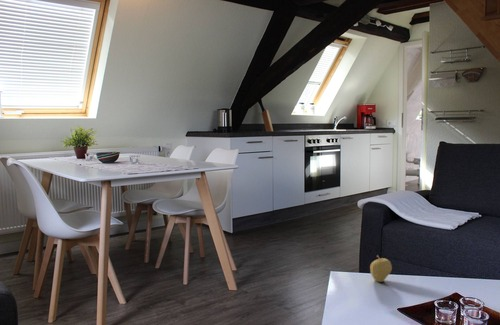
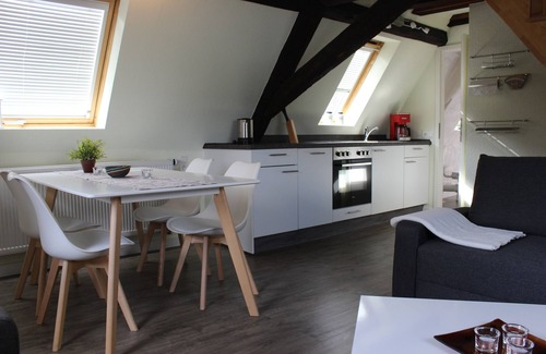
- fruit (380, 267)
